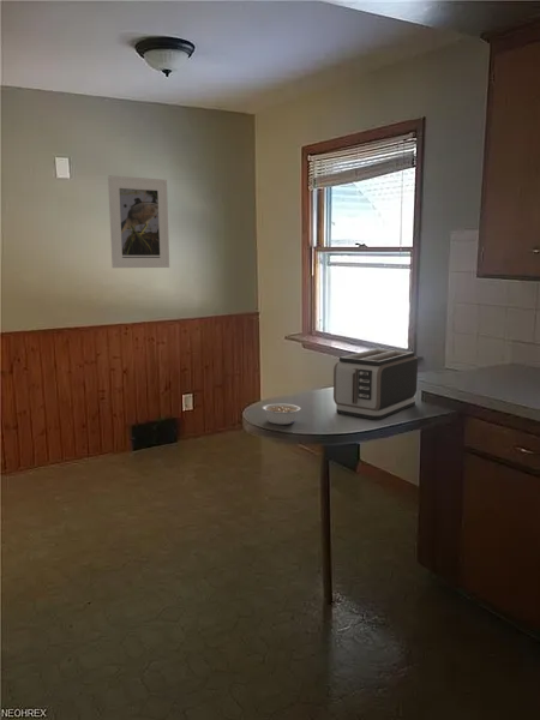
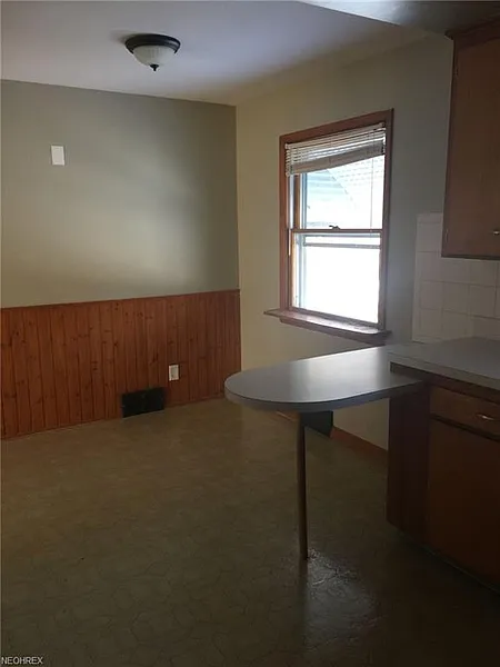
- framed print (139, 223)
- toaster (374, 382)
- legume (282, 413)
